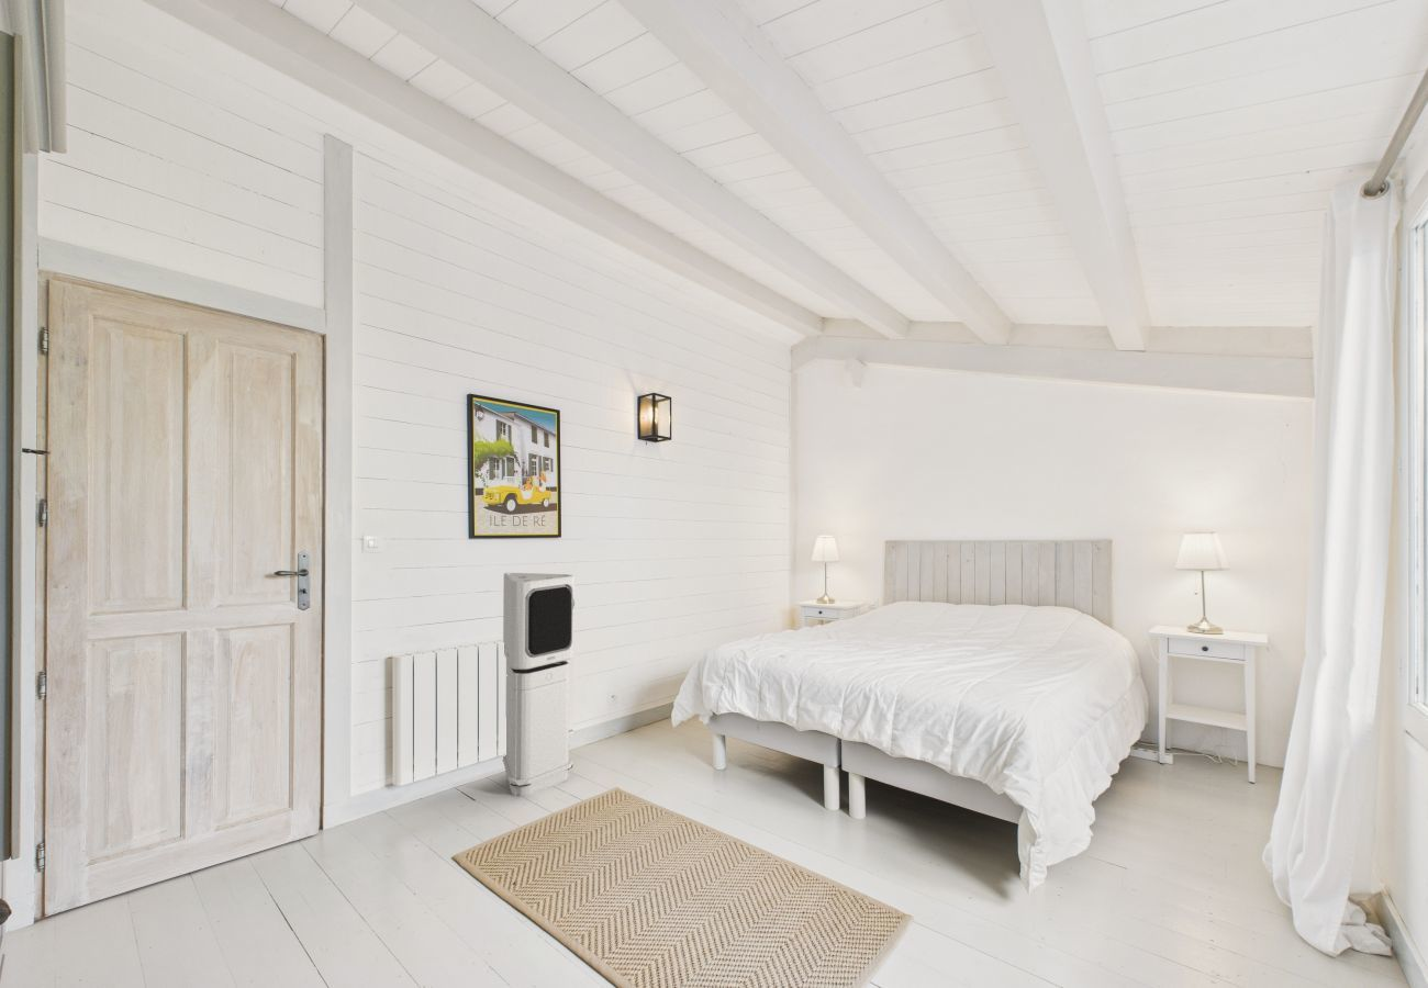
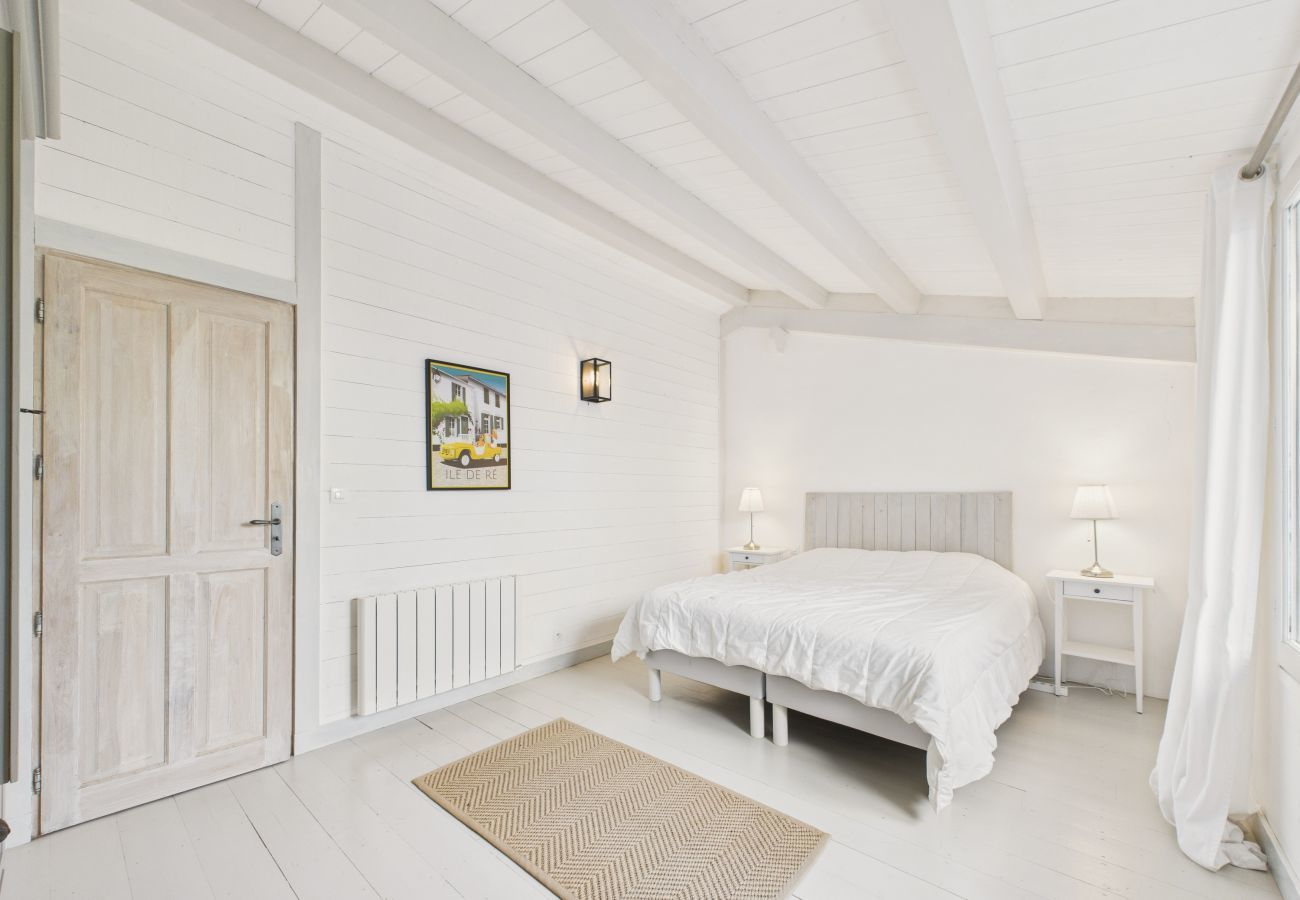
- air purifier (527, 677)
